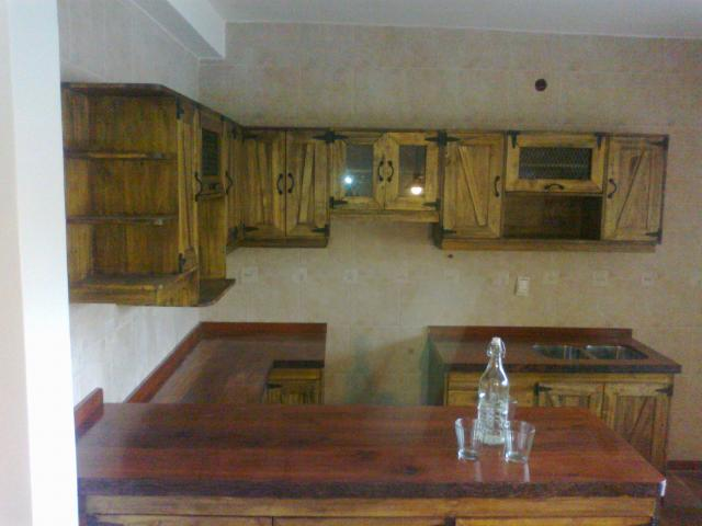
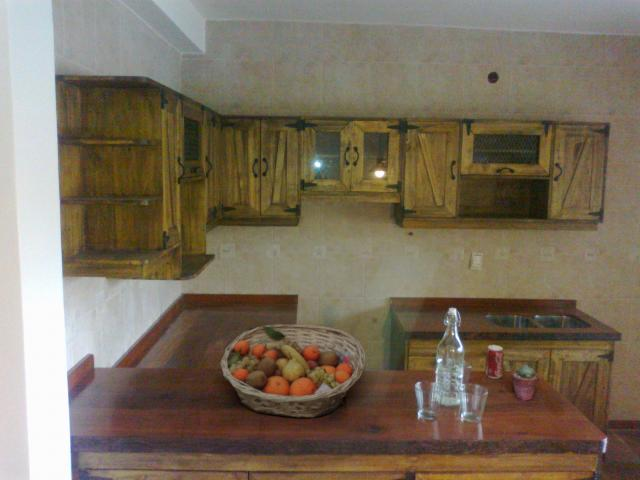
+ potted succulent (524, 381)
+ fruit basket (292, 368)
+ beverage can (494, 361)
